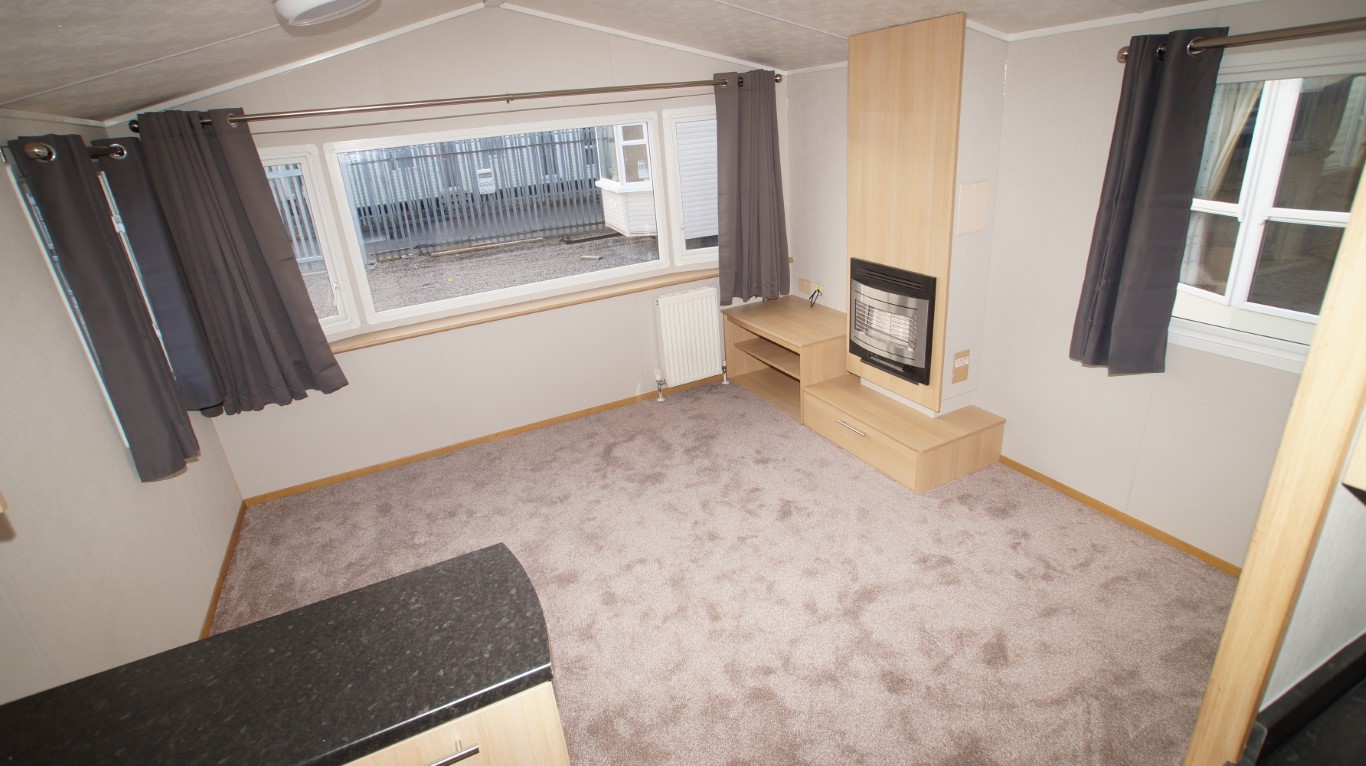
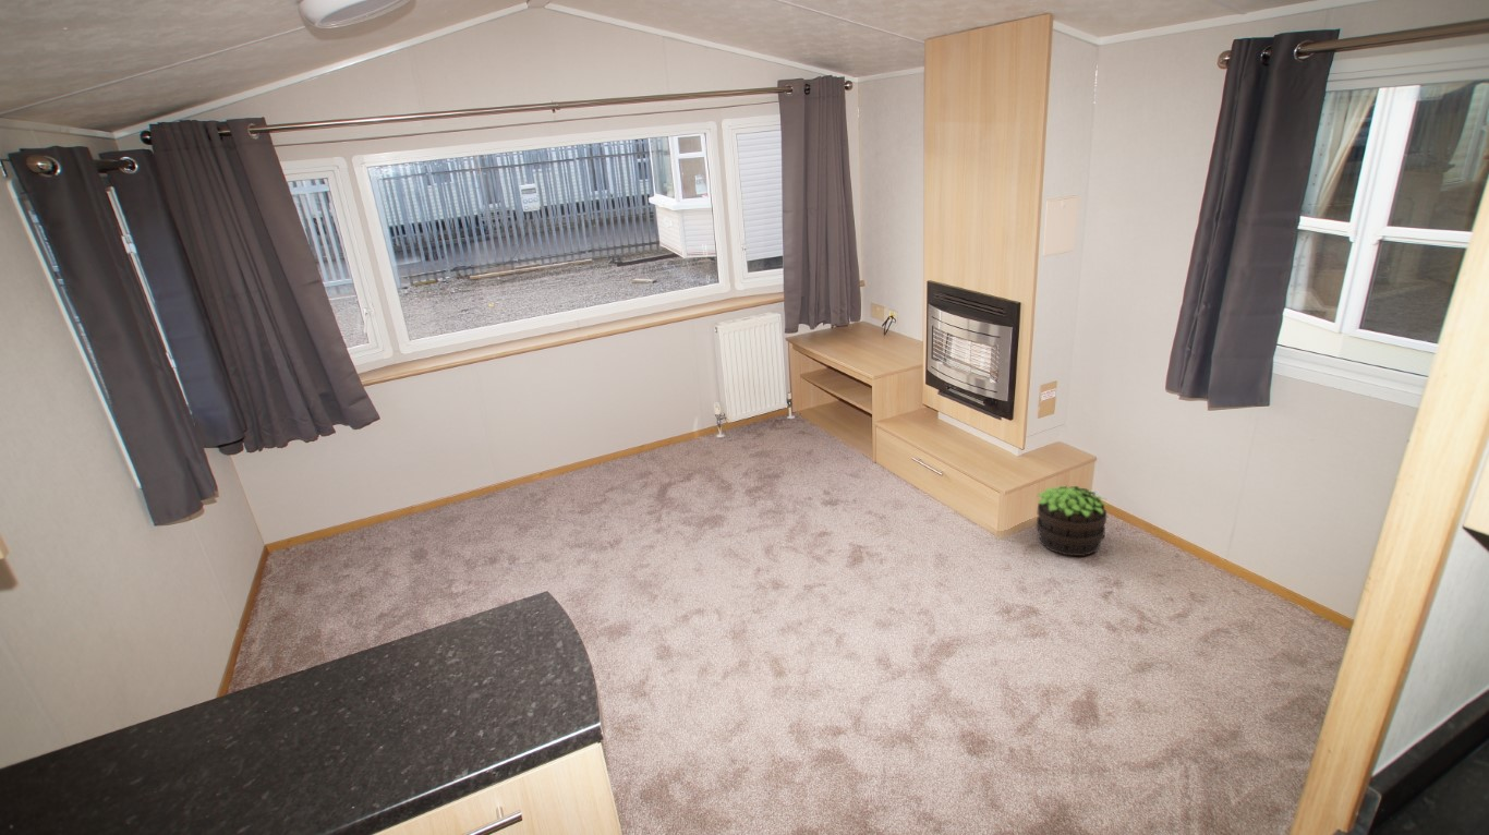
+ potted plant (1070, 516)
